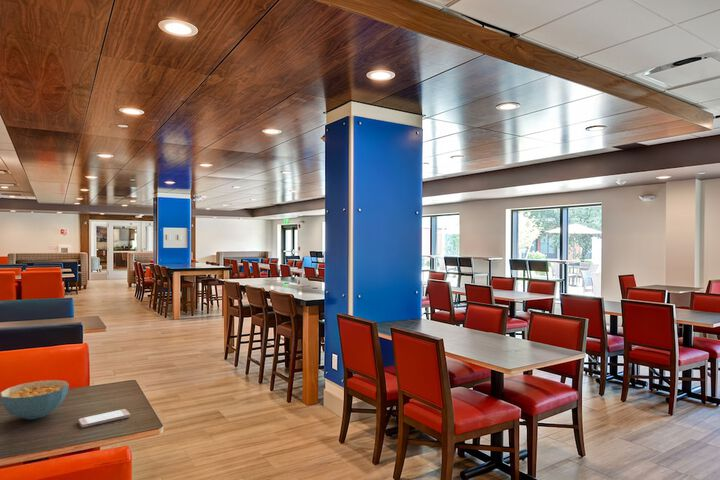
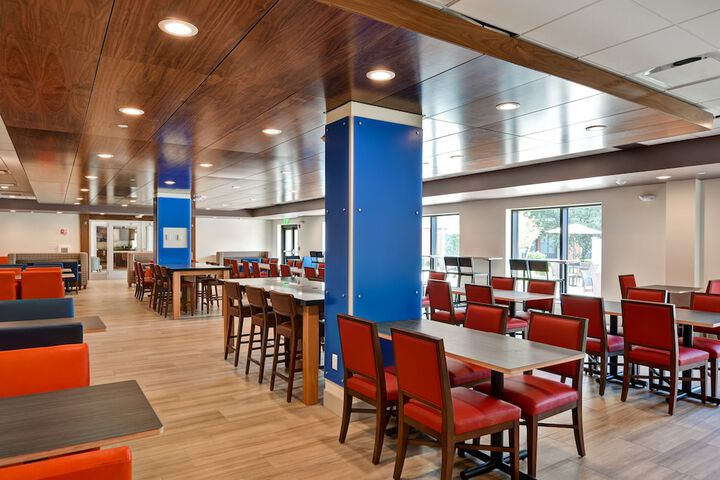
- cereal bowl (35, 402)
- smartphone (104, 417)
